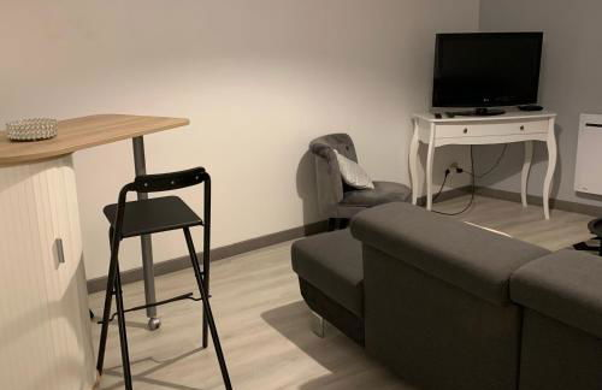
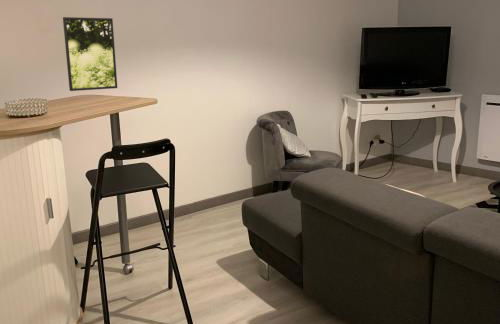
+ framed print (91, 54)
